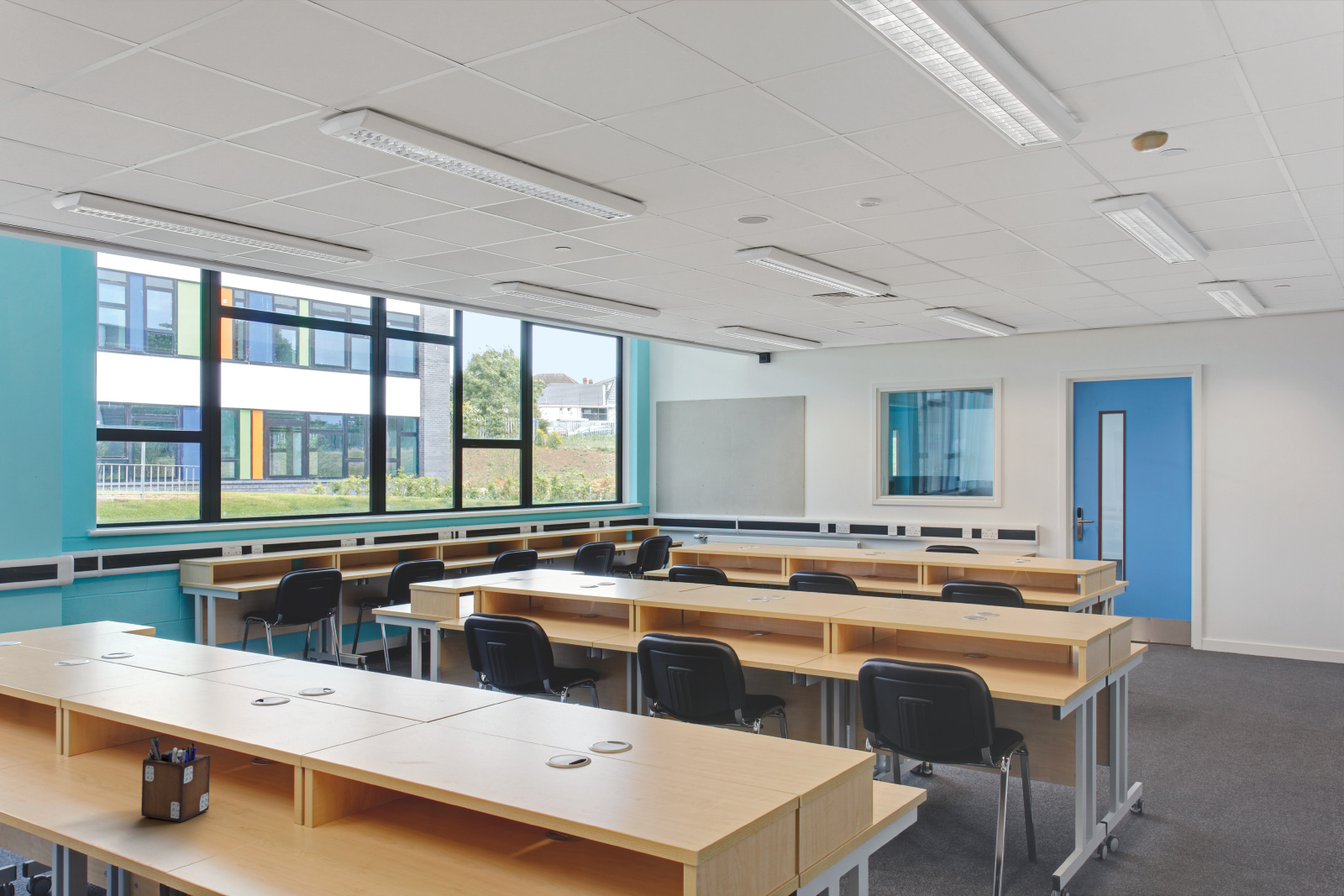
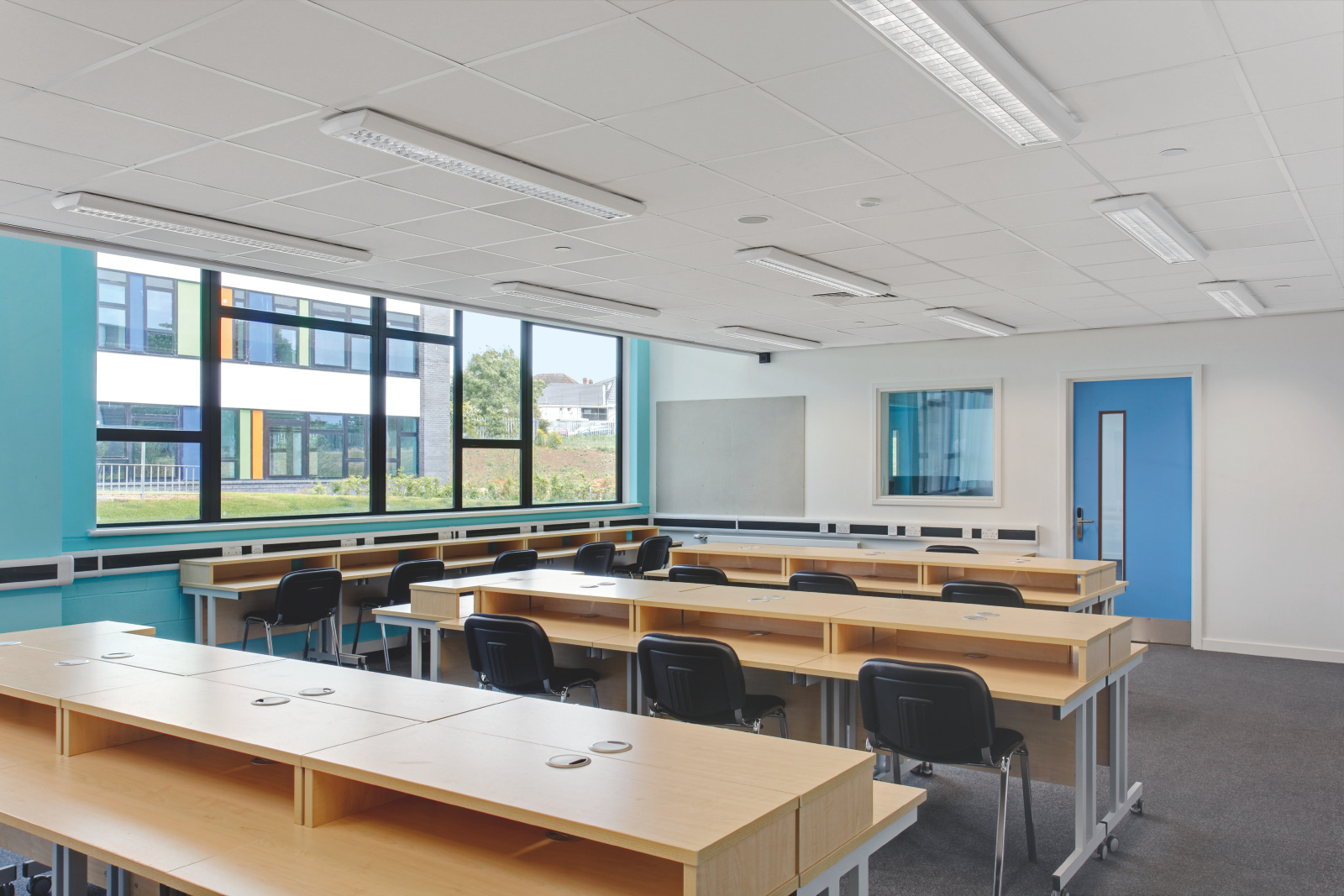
- desk organizer (176, 774)
- smoke detector (1149, 141)
